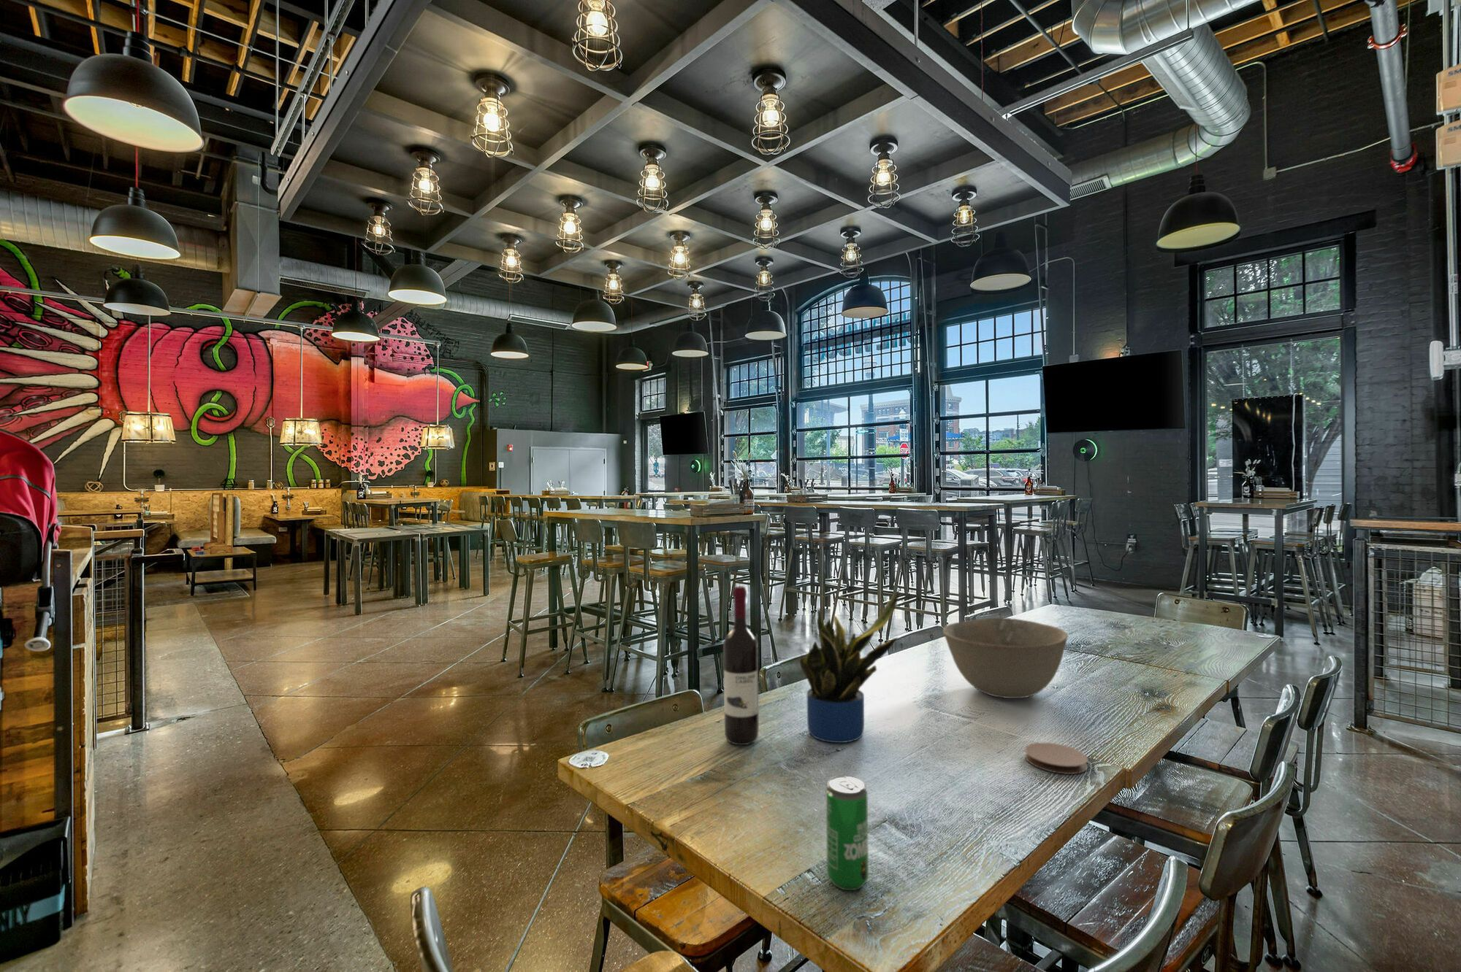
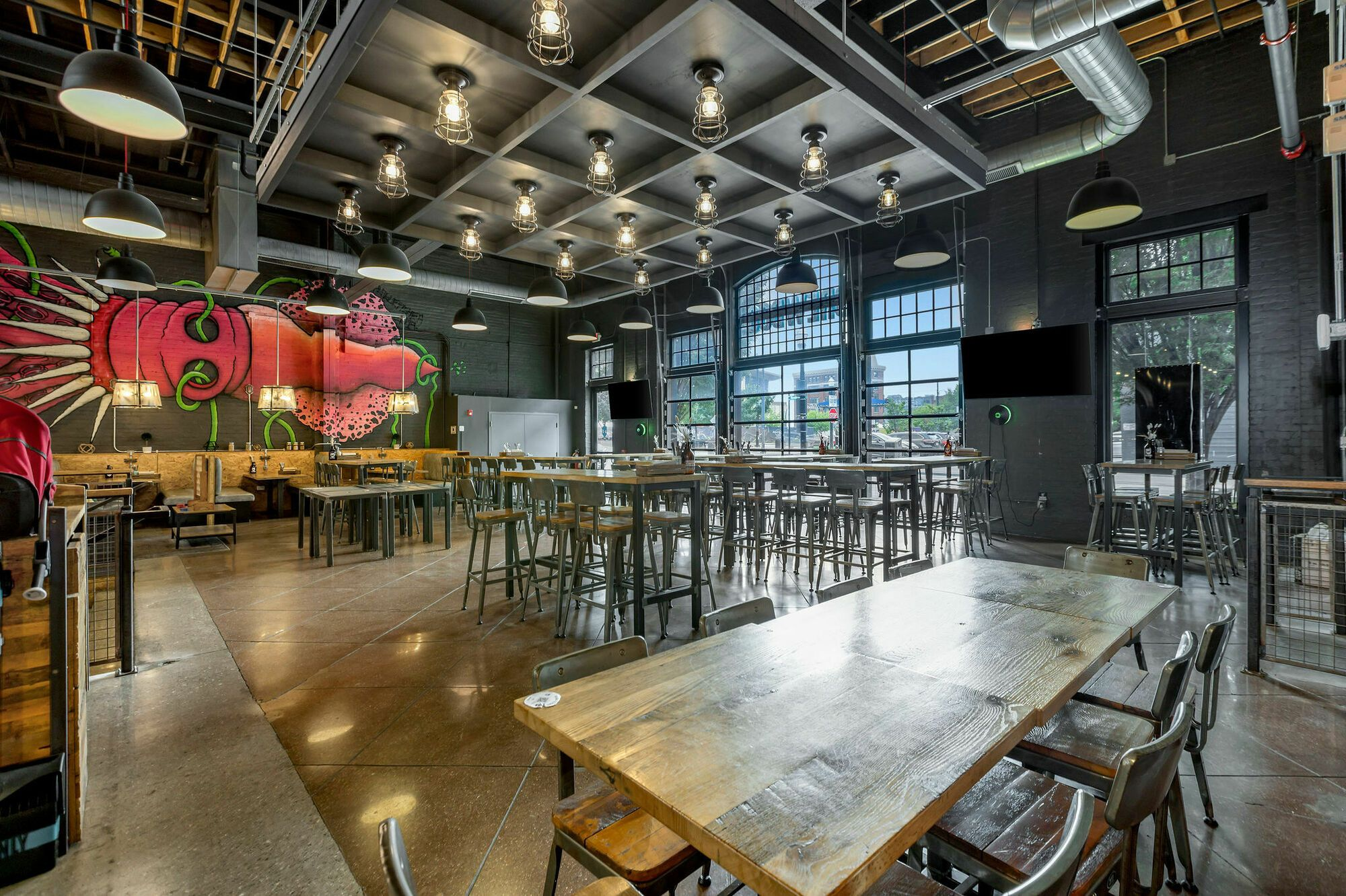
- beverage can (847, 832)
- bowl (1004, 660)
- potted plant (853, 658)
- coaster (1055, 757)
- wine bottle (740, 663)
